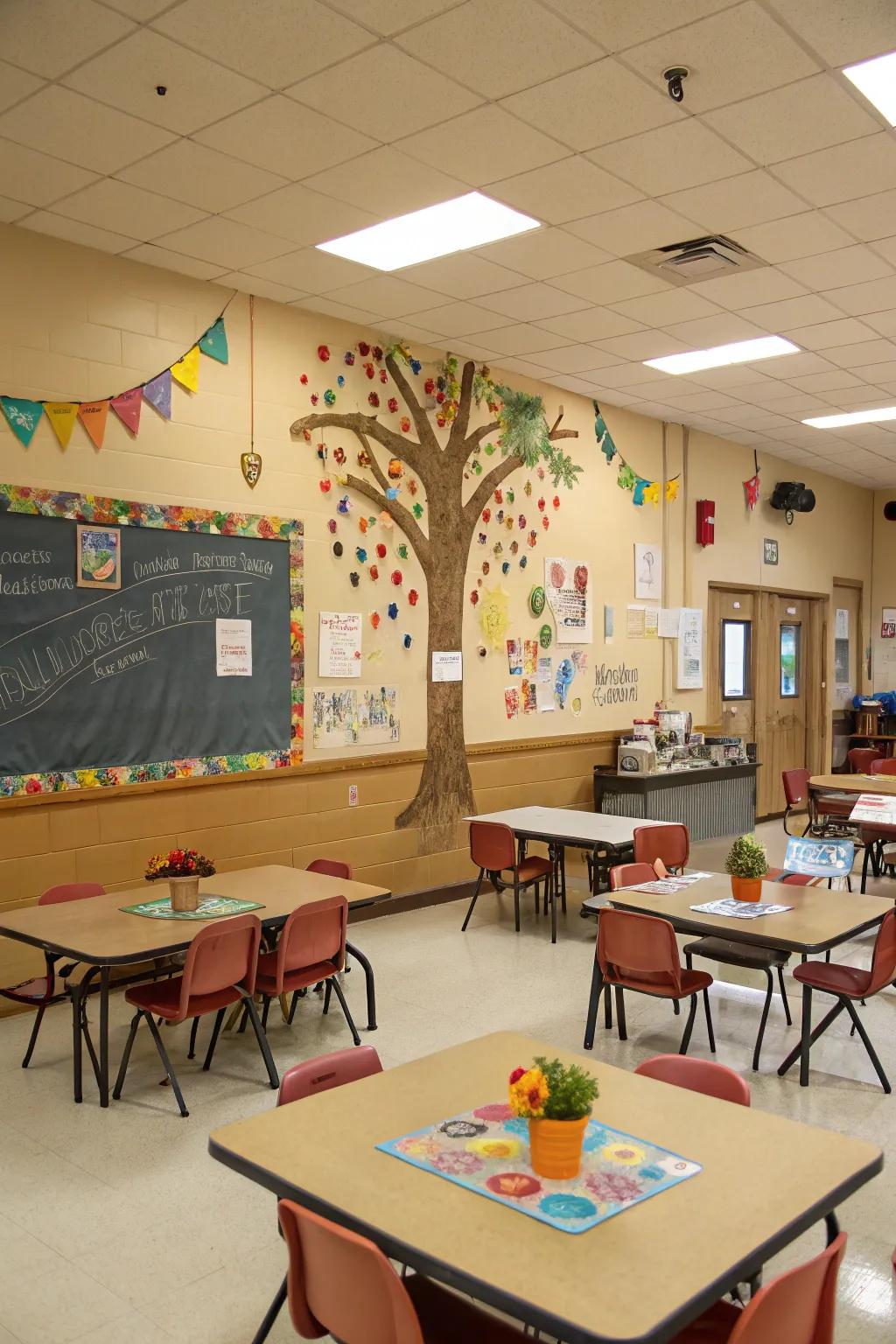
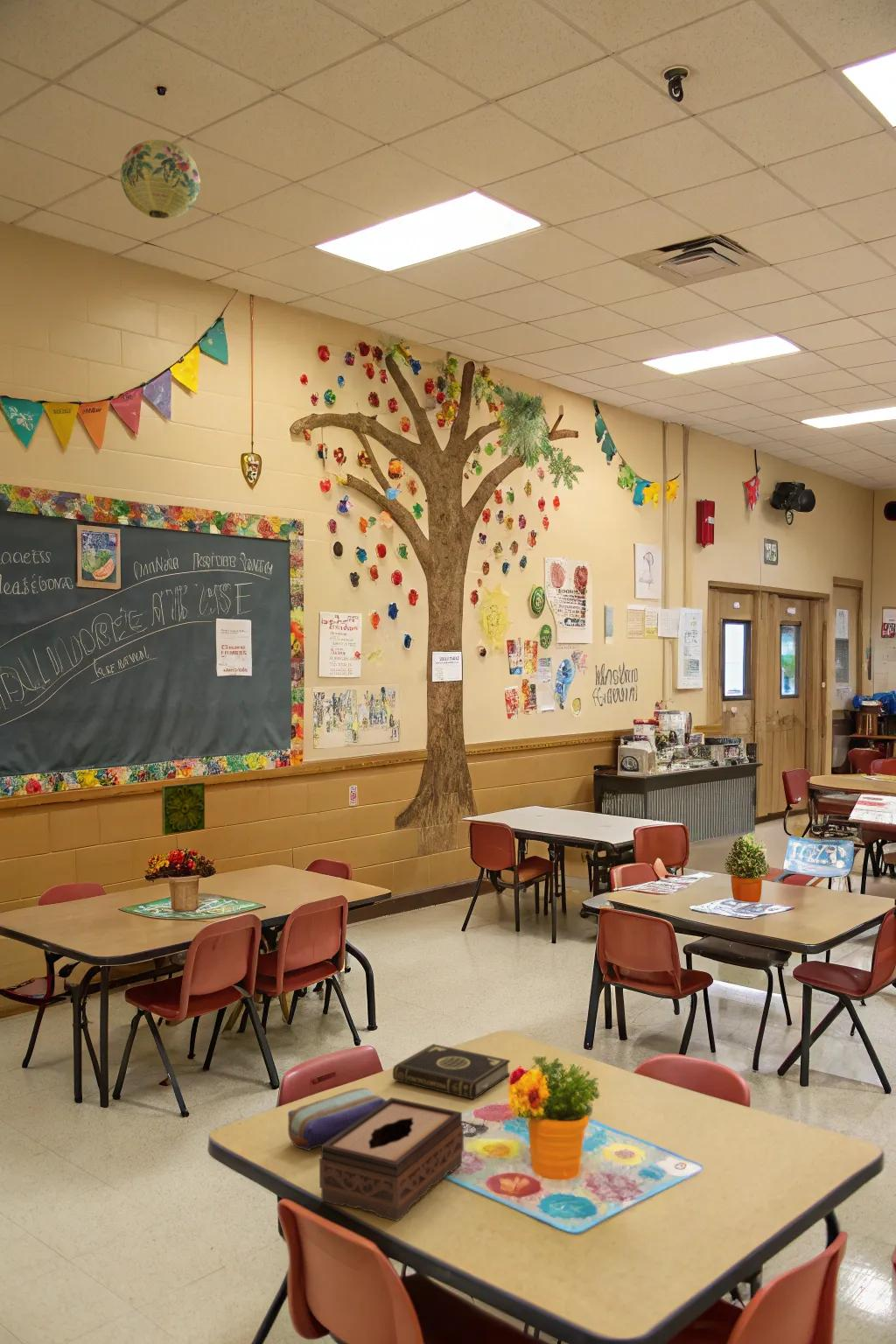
+ tissue box (394, 1154)
+ book (452, 1070)
+ paper lantern (160, 180)
+ pencil case (340, 1116)
+ decorative tile (184, 808)
